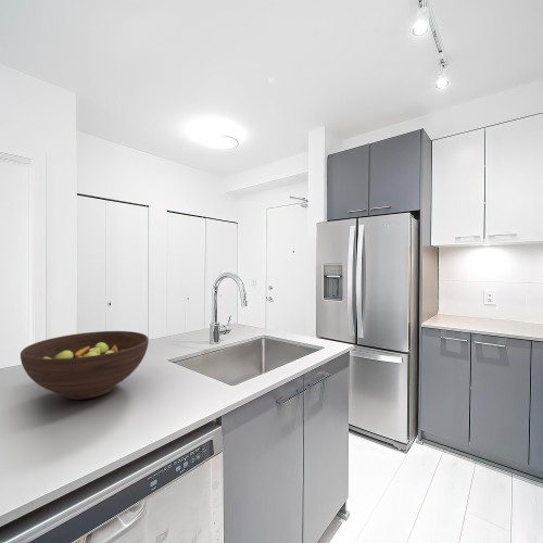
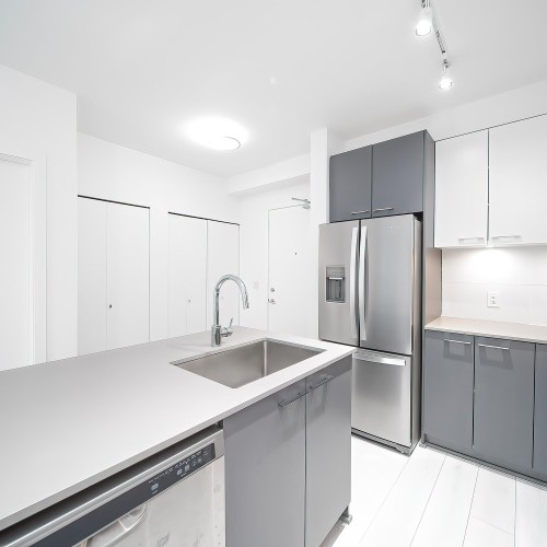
- fruit bowl (90, 367)
